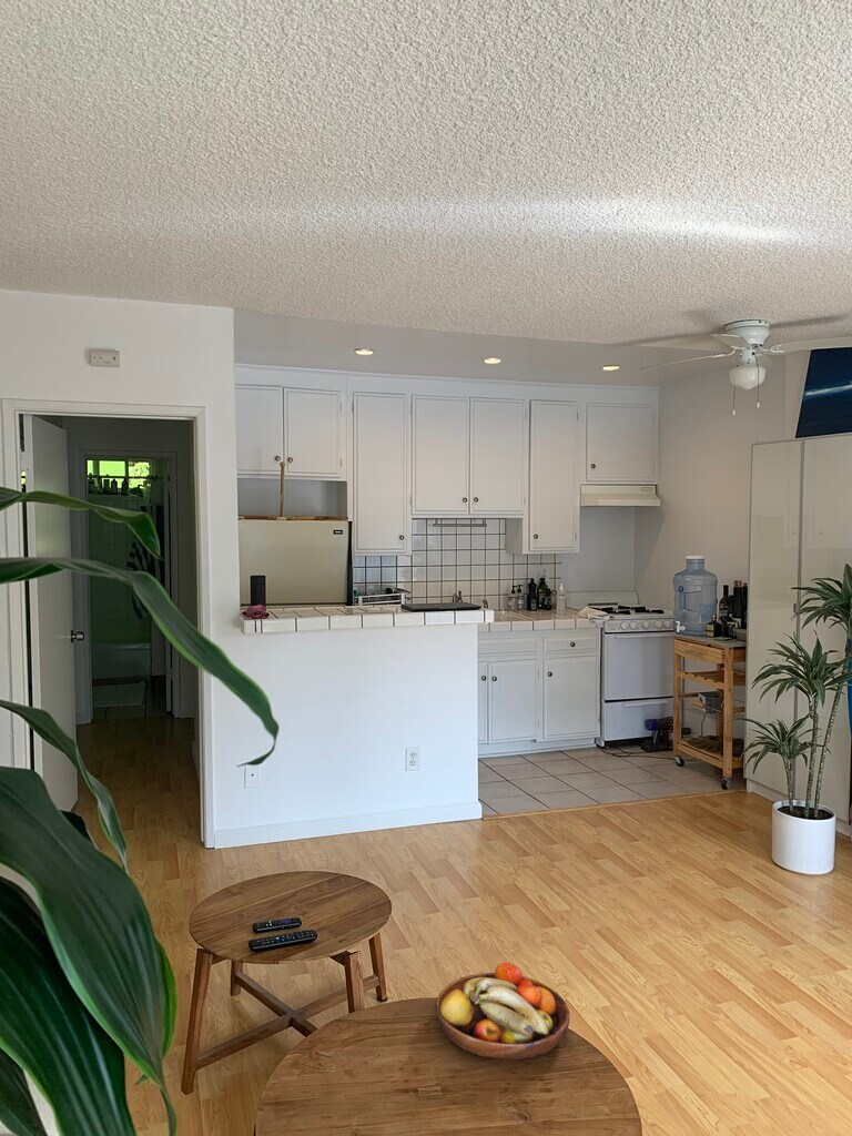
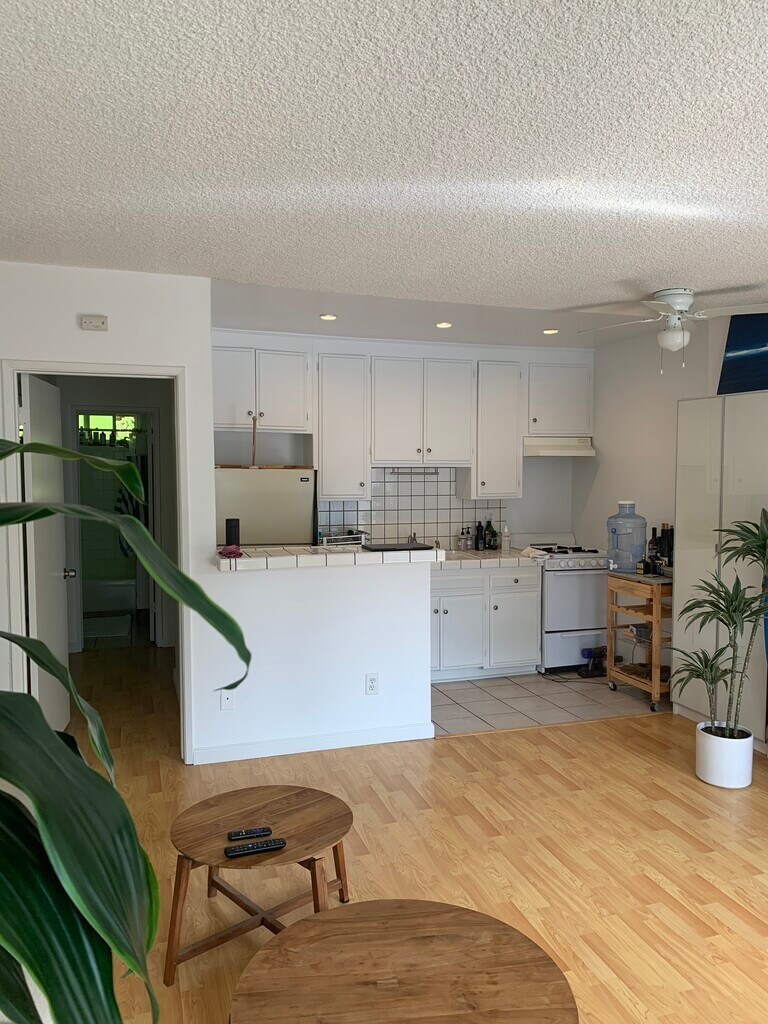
- fruit bowl (503, 1002)
